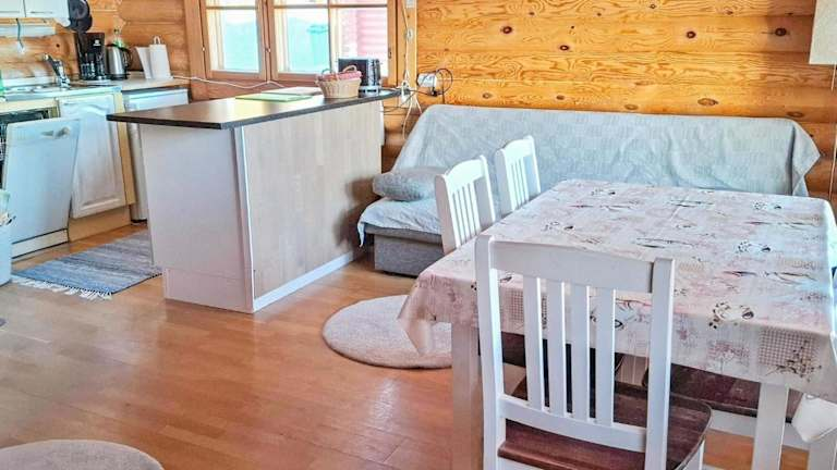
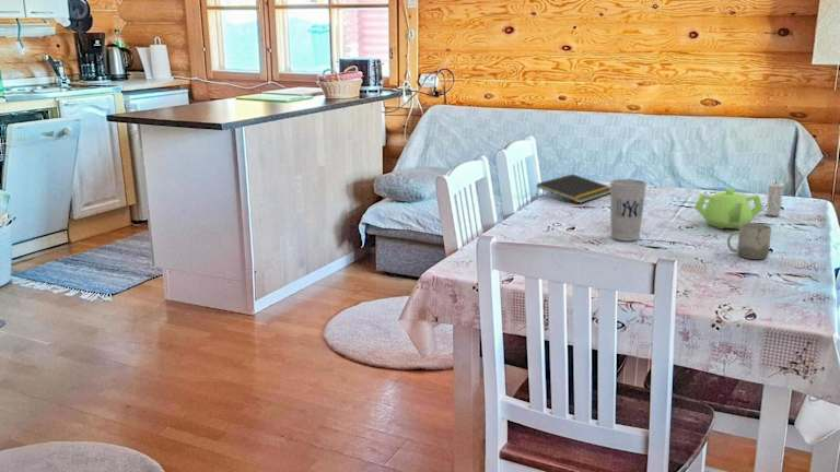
+ teapot (730, 209)
+ cup (747, 240)
+ candle (774, 194)
+ cup (627, 210)
+ notepad (575, 187)
